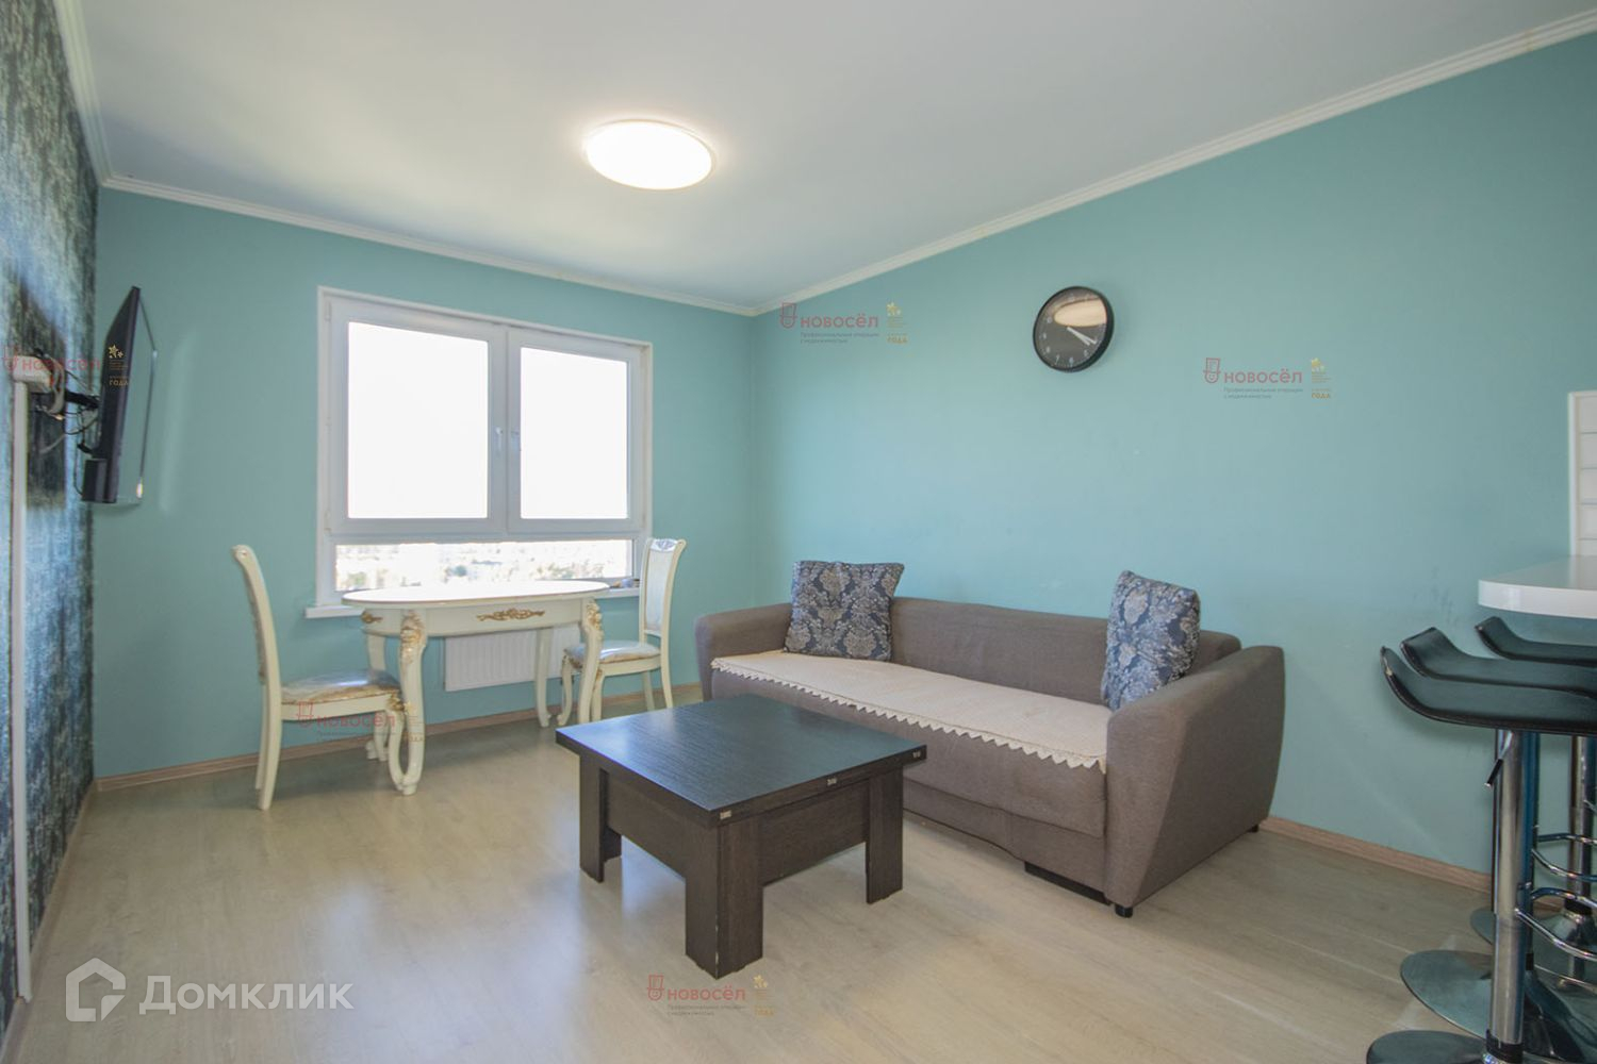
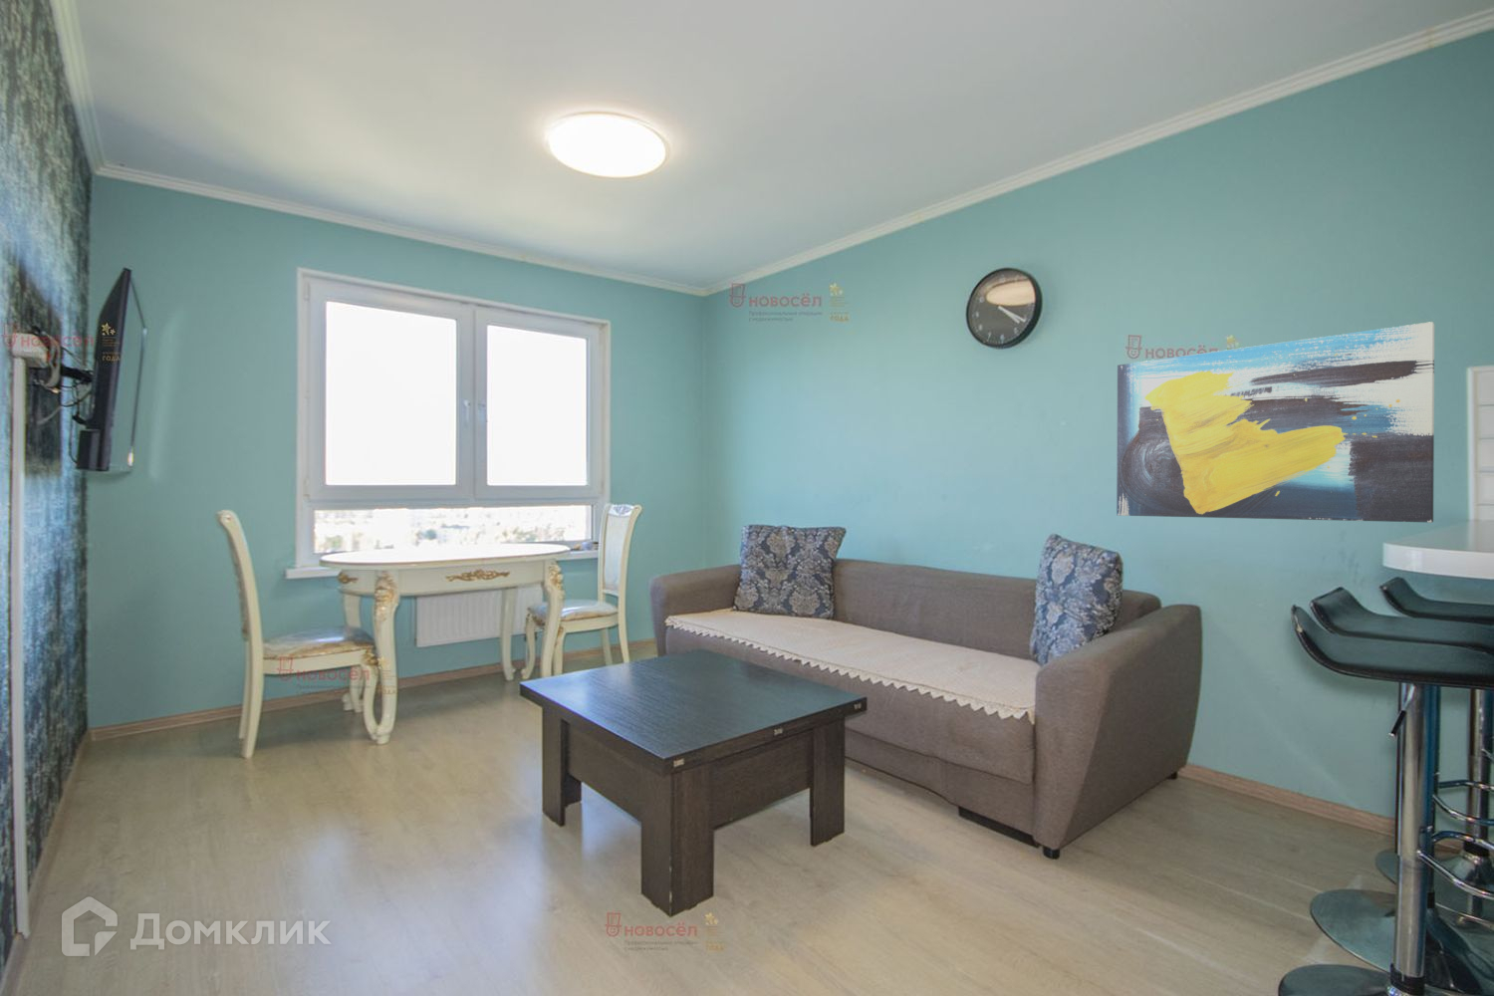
+ wall art (1253, 432)
